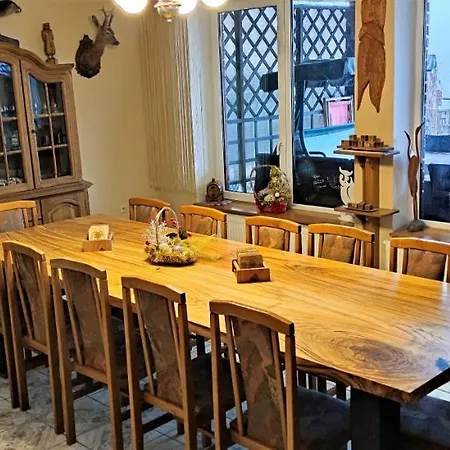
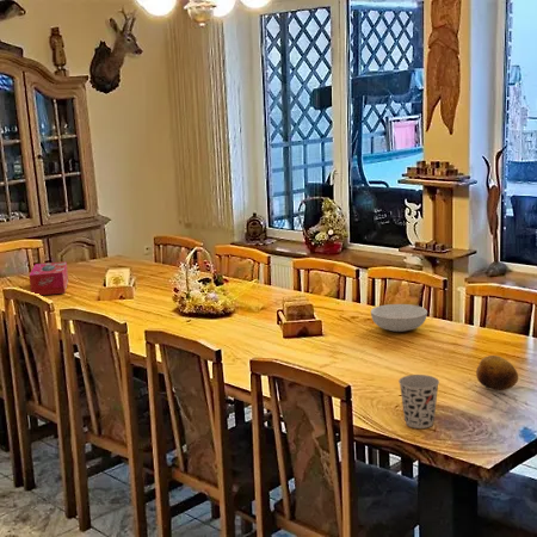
+ serving bowl (399, 319)
+ cup (419, 401)
+ fruit (495, 372)
+ tissue box (49, 278)
